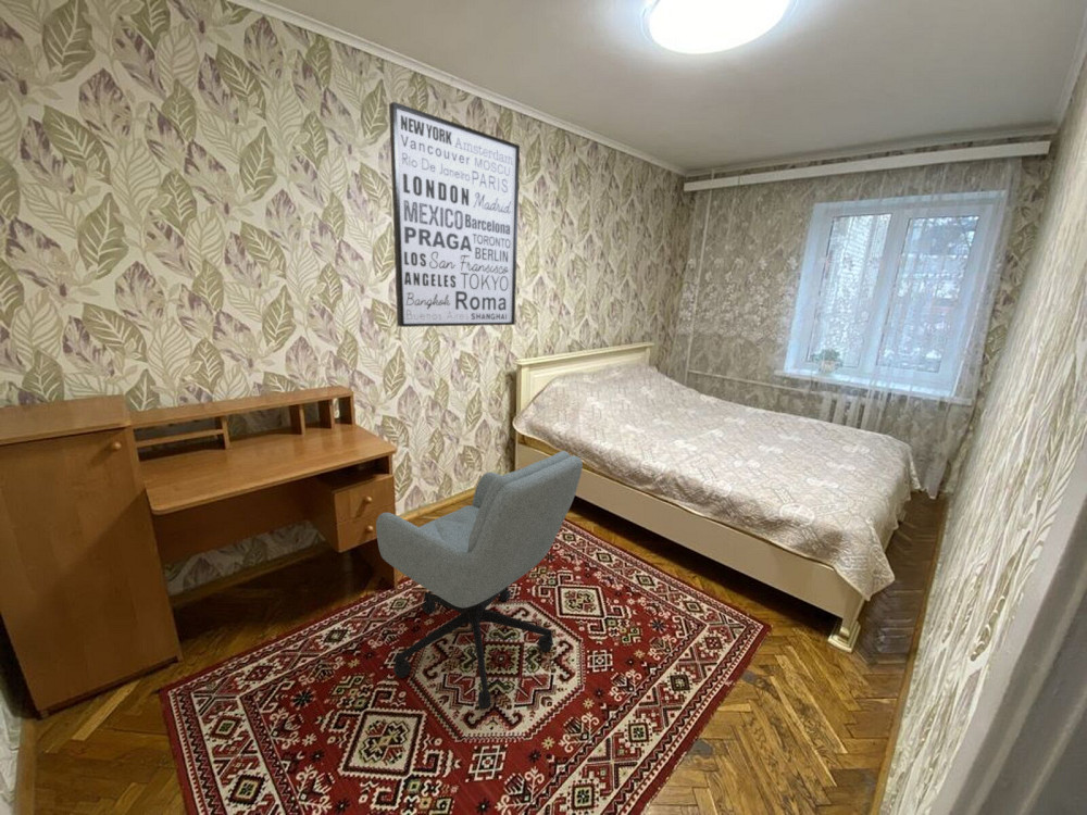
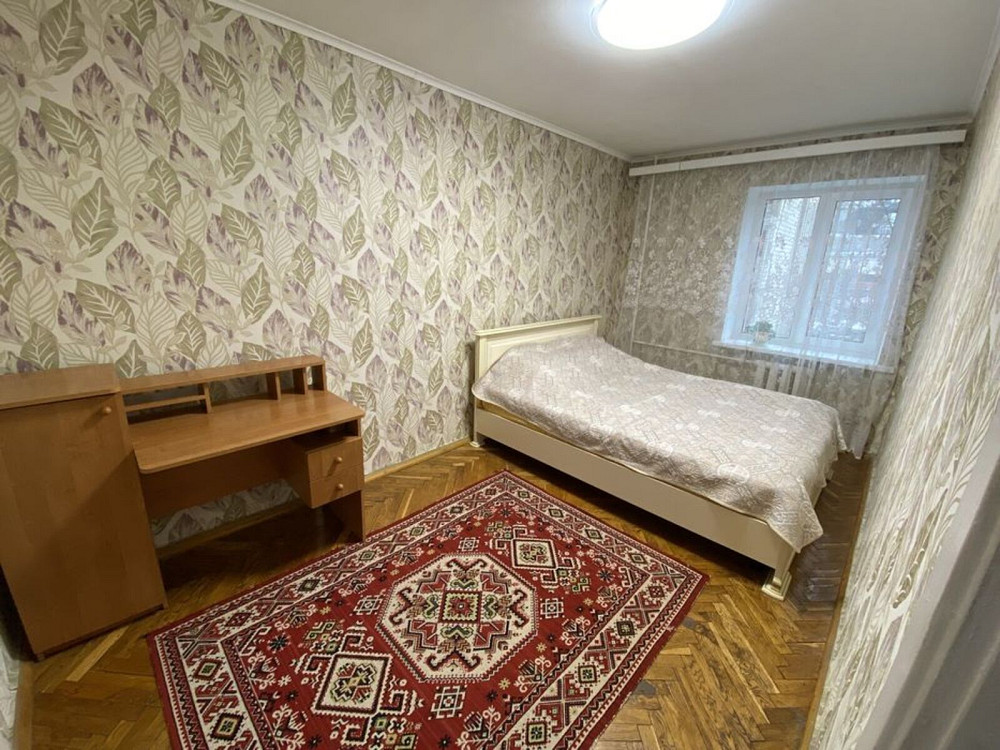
- wall art (461, 230)
- office chair (477, 550)
